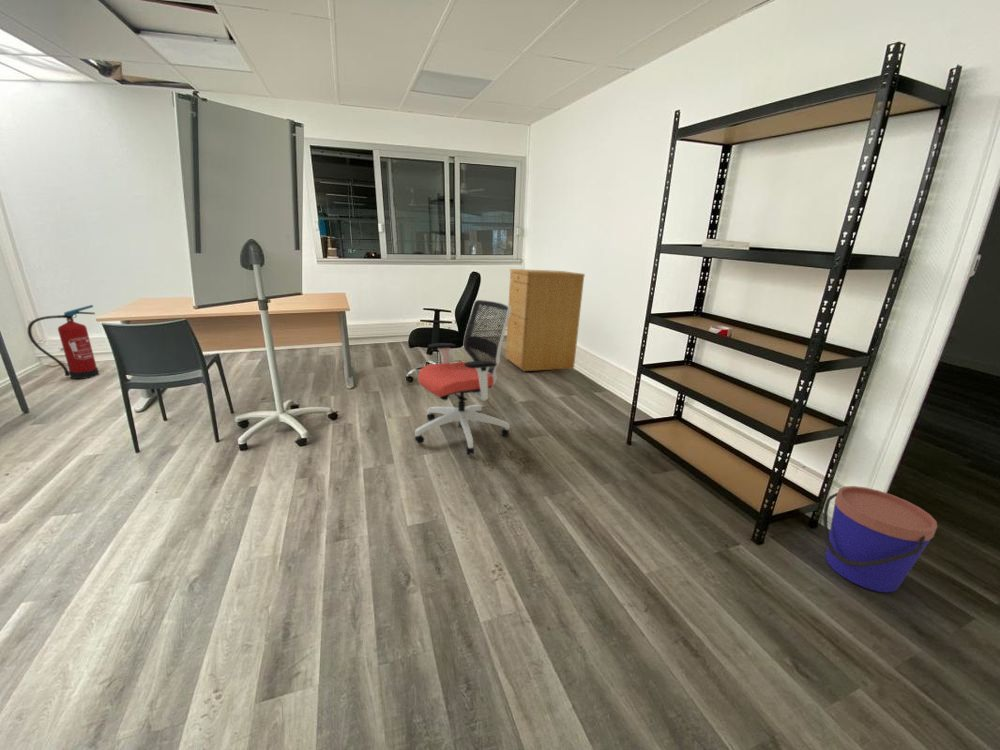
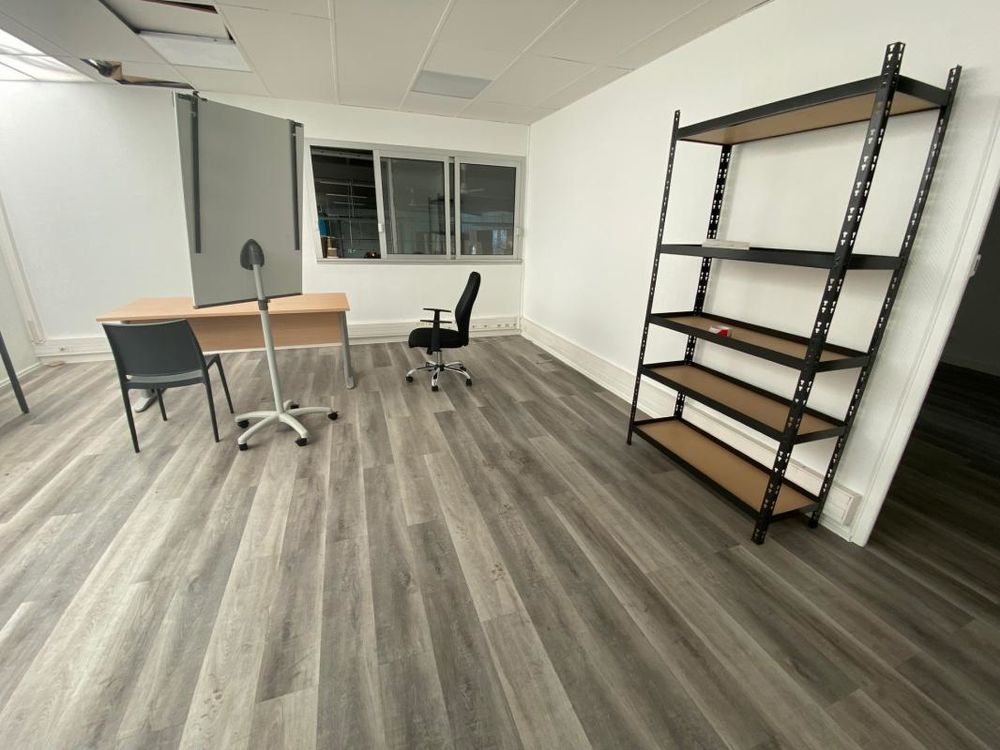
- bucket (870, 539)
- filing cabinet (542, 319)
- office chair (458, 371)
- fire extinguisher (68, 343)
